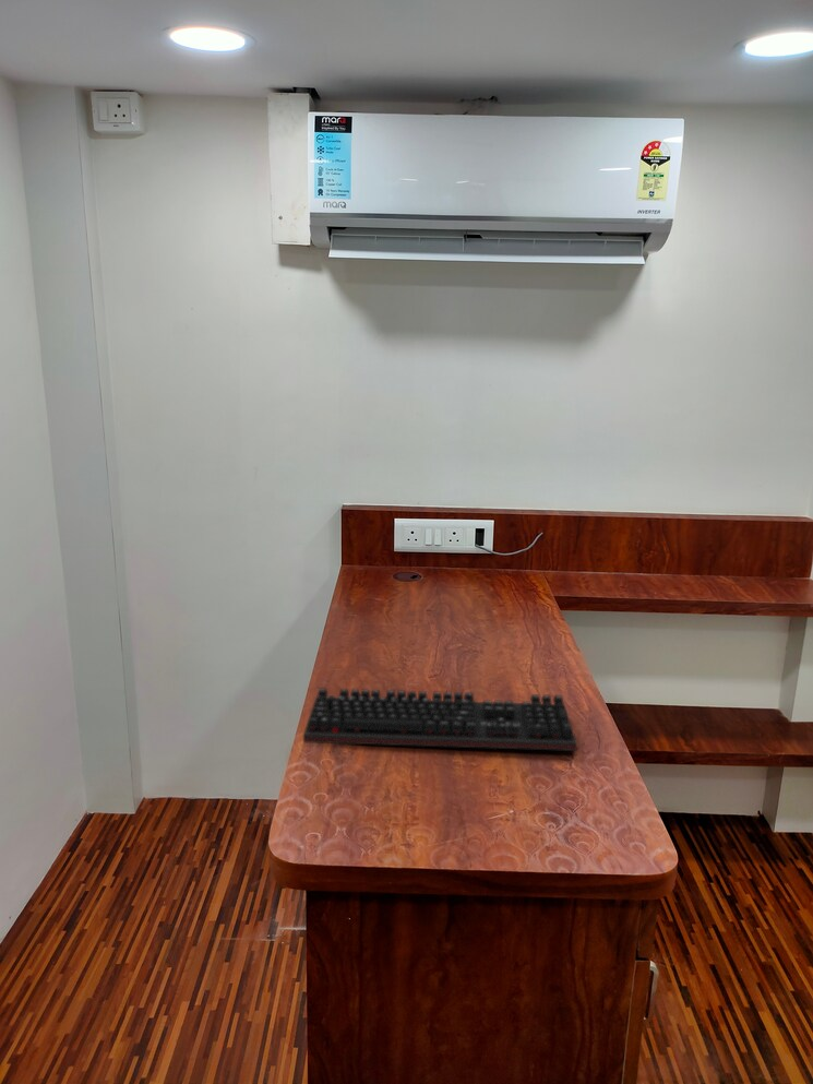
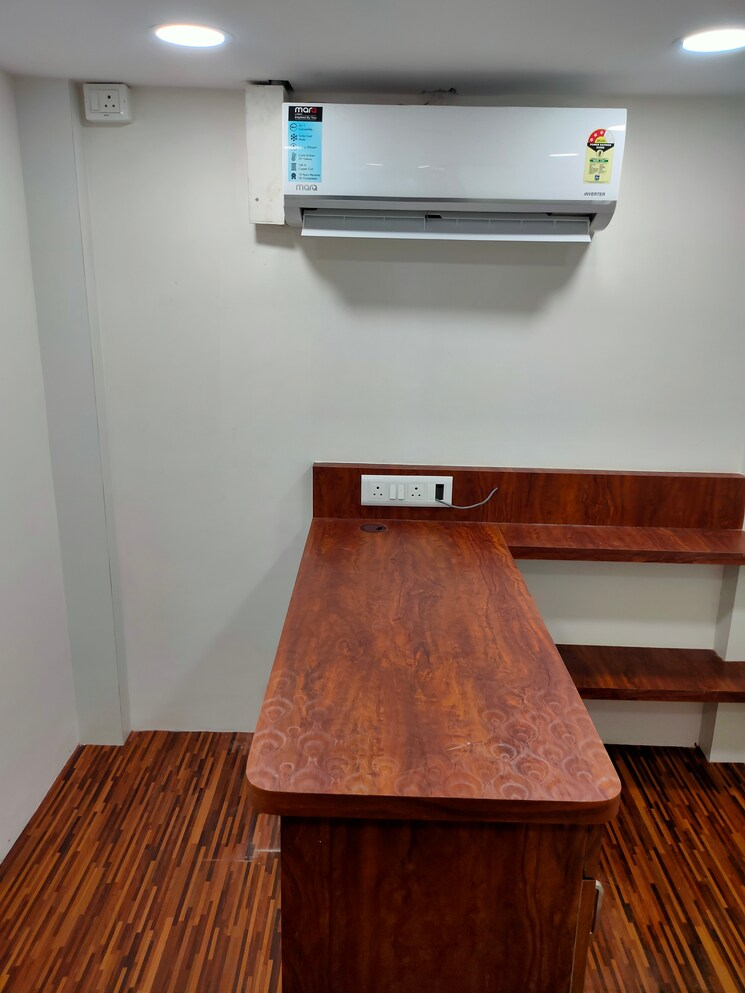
- keyboard (439, 717)
